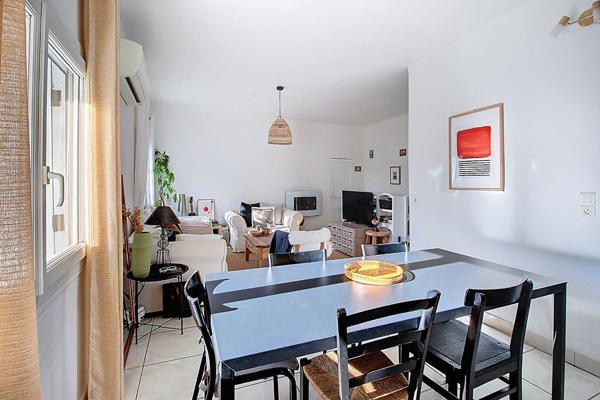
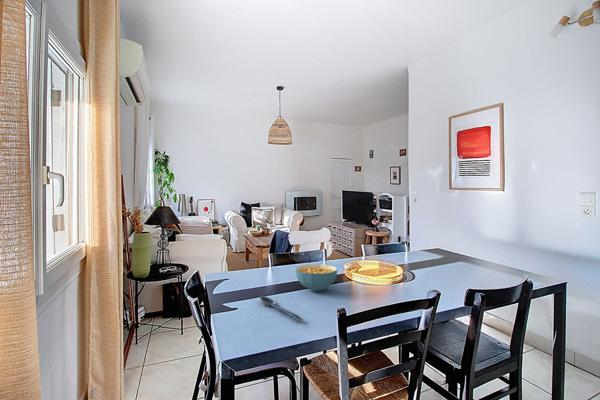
+ cereal bowl (316, 278)
+ spoon (278, 307)
